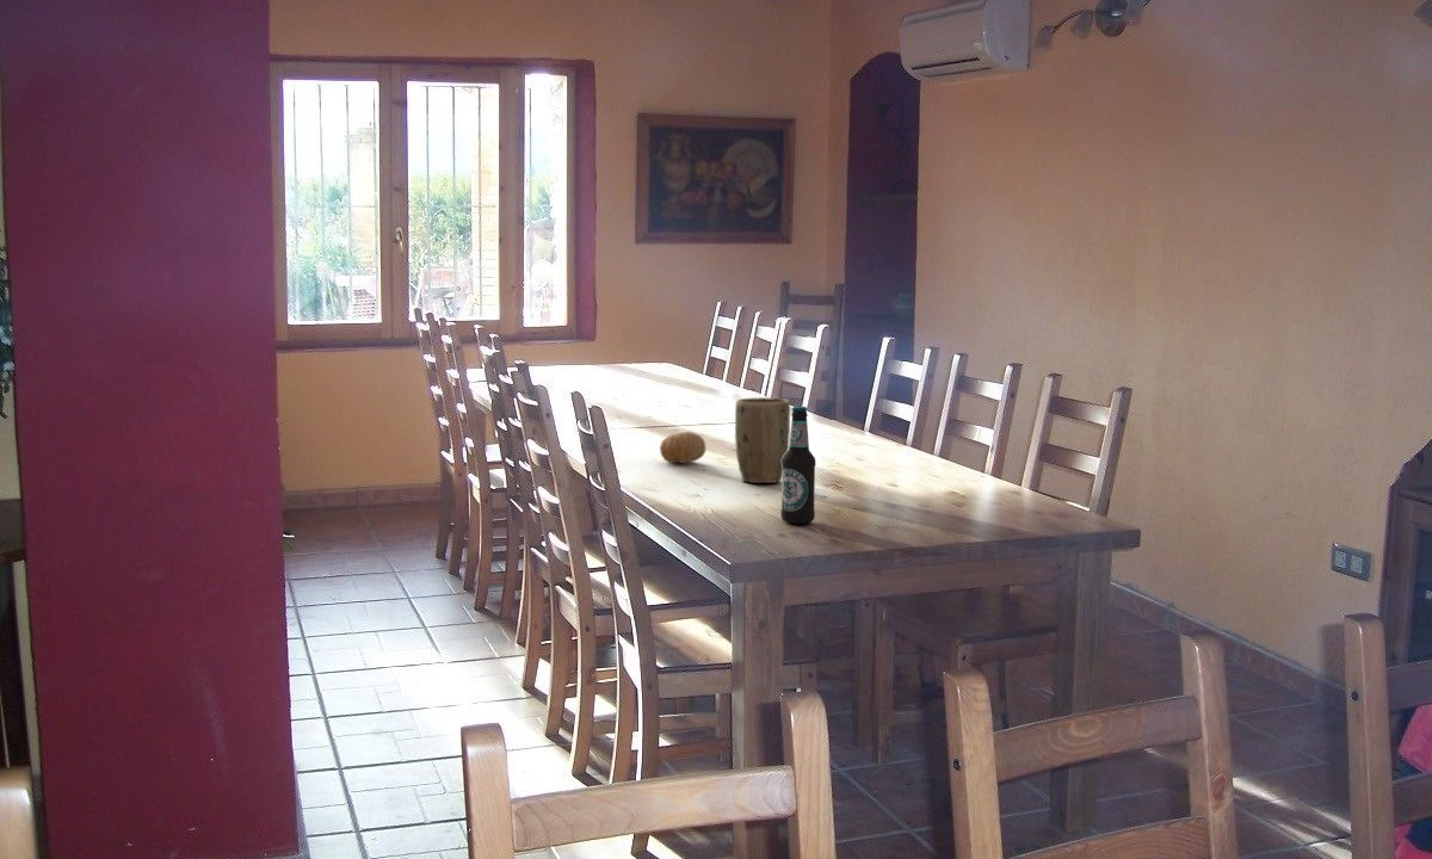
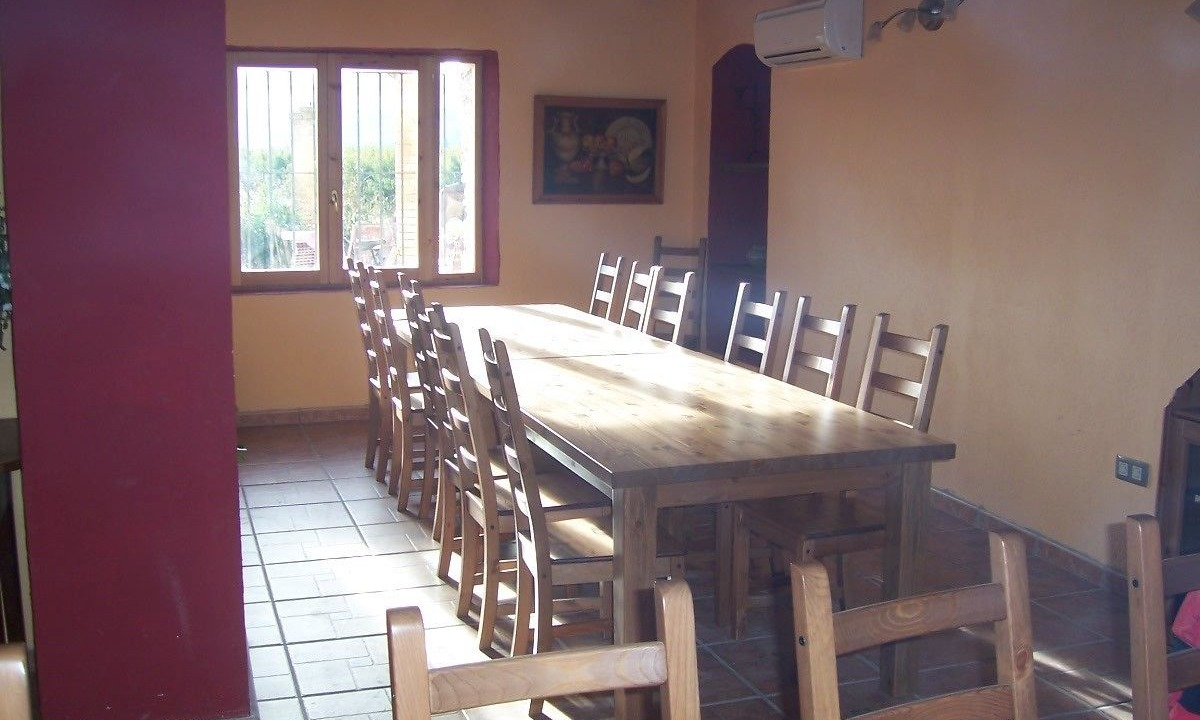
- fruit (683, 446)
- plant pot (761, 440)
- bottle (798, 464)
